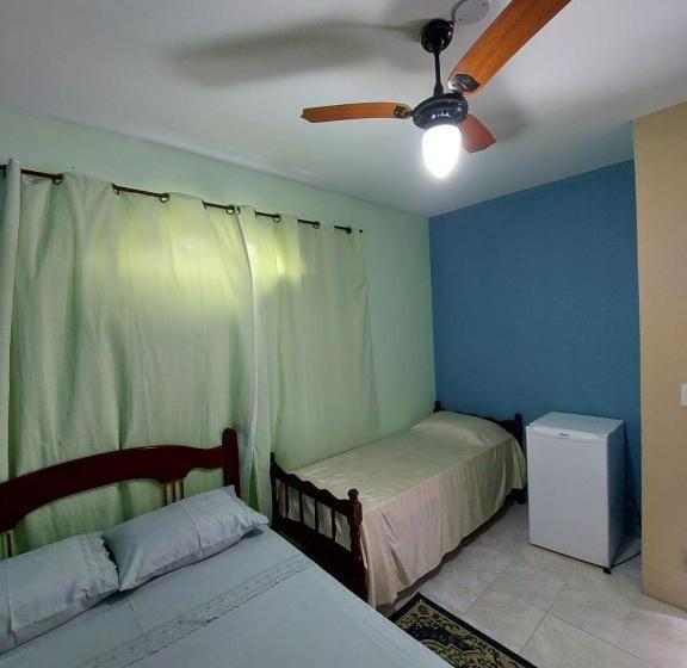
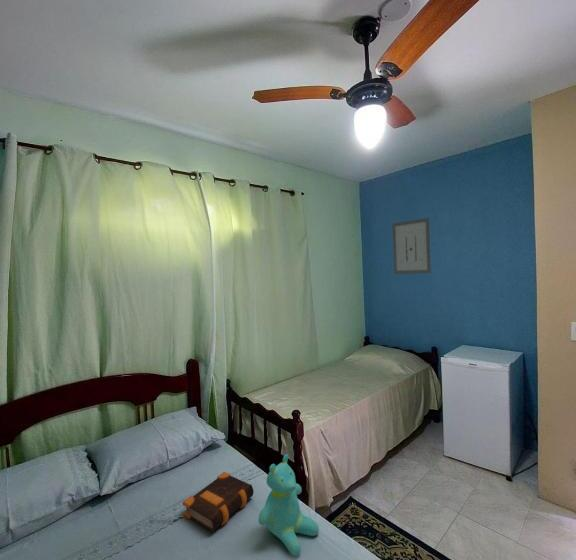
+ teddy bear (288, 499)
+ bible (222, 497)
+ wall art (410, 247)
